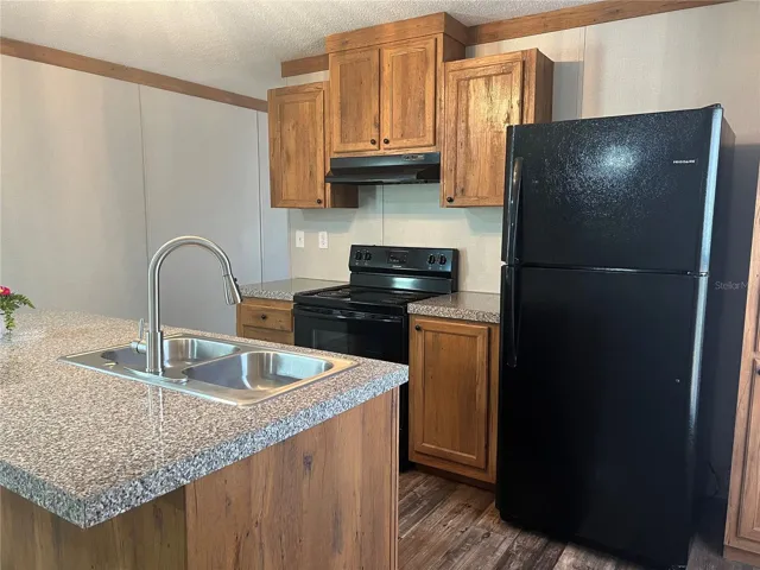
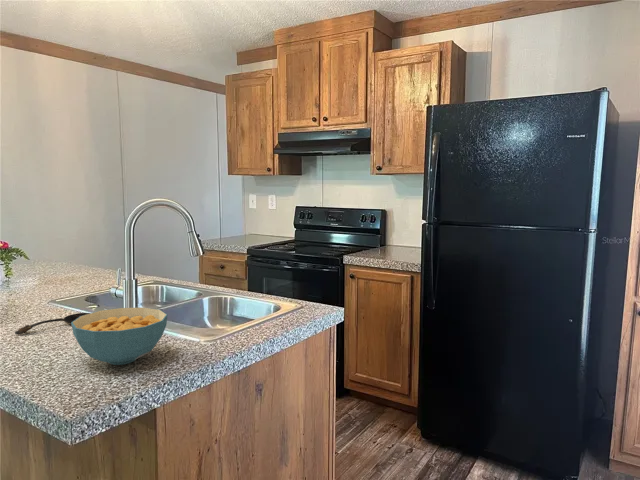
+ cereal bowl (121, 339)
+ spoon (55, 321)
